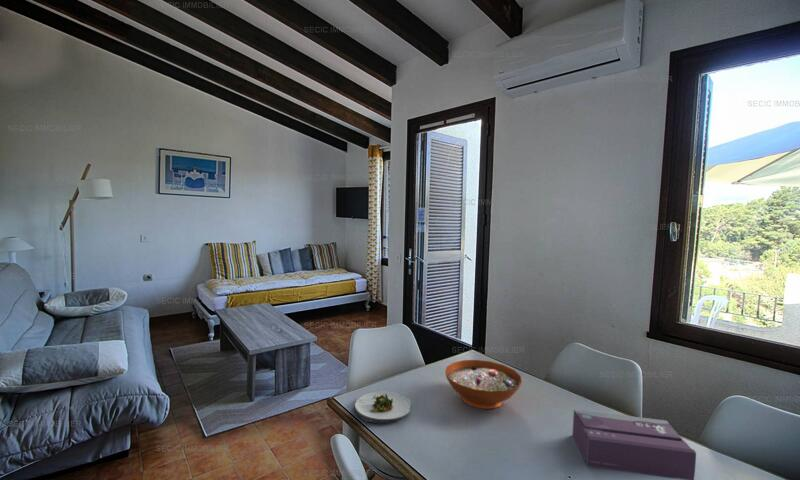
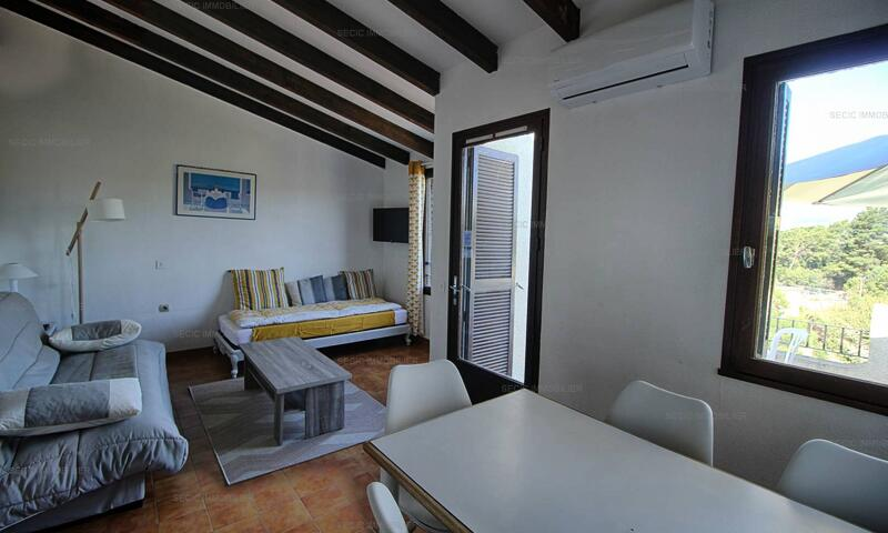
- tissue box (628, 442)
- decorative bowl (482, 385)
- salad plate (382, 402)
